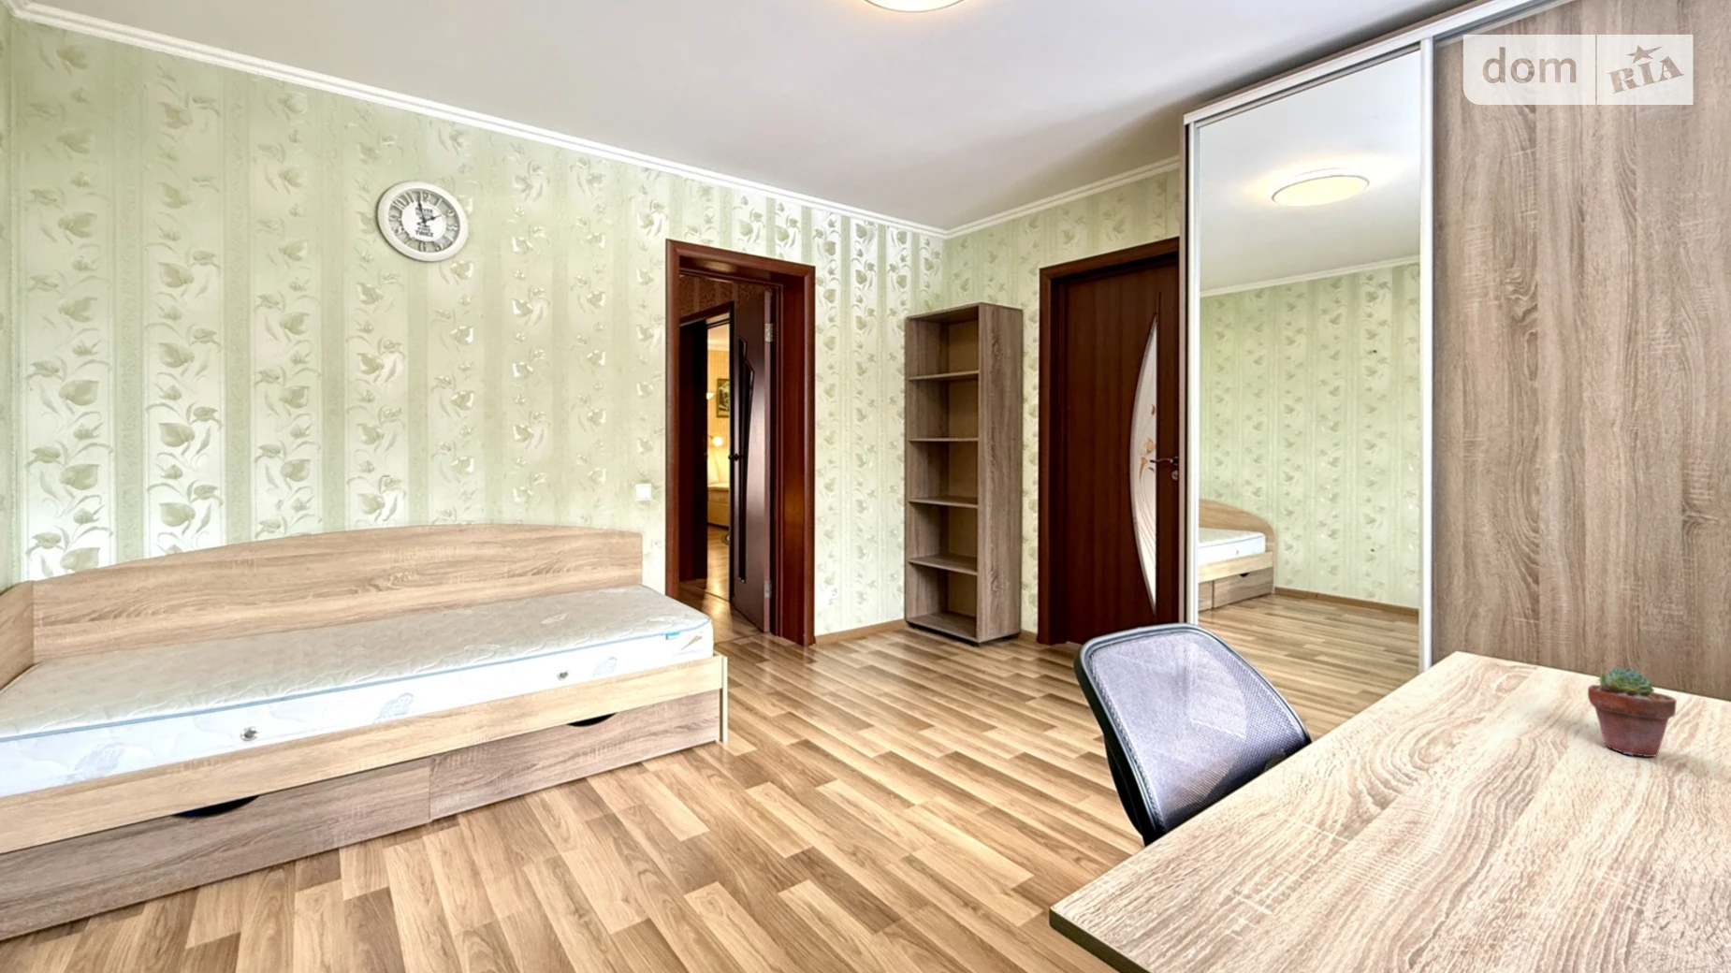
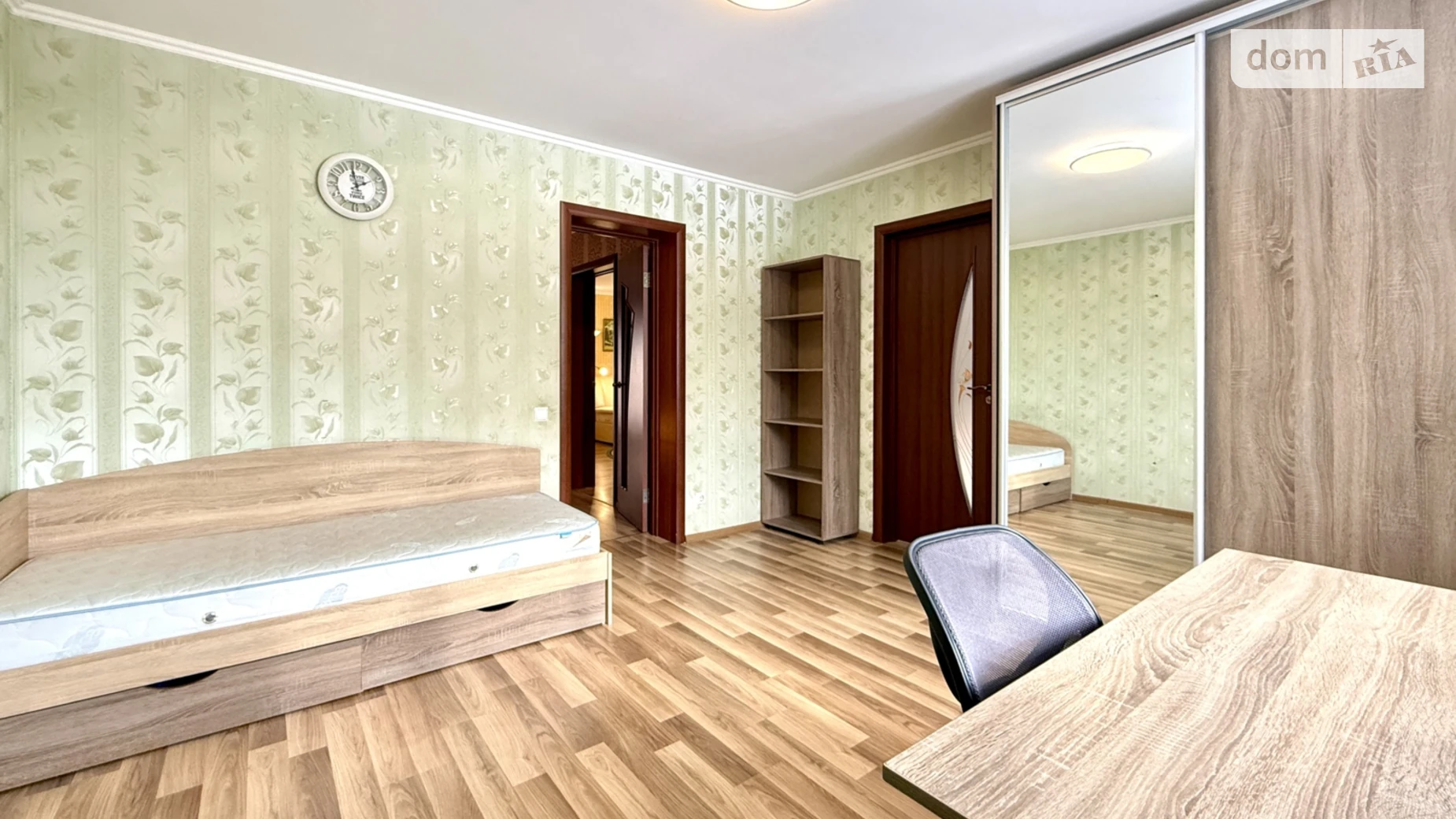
- potted succulent (1630, 708)
